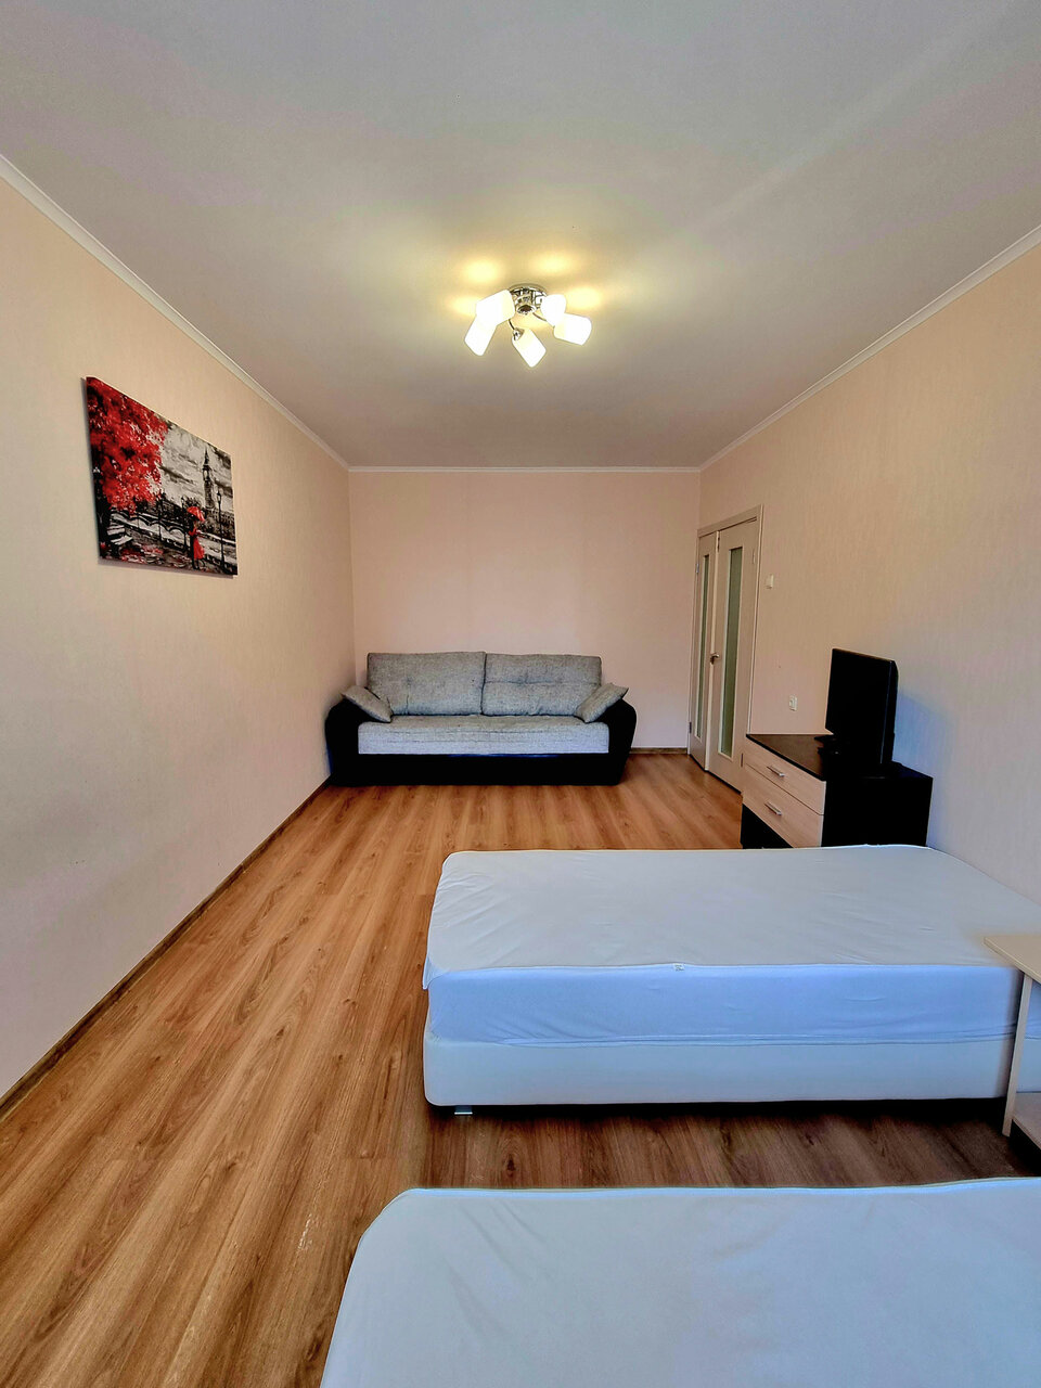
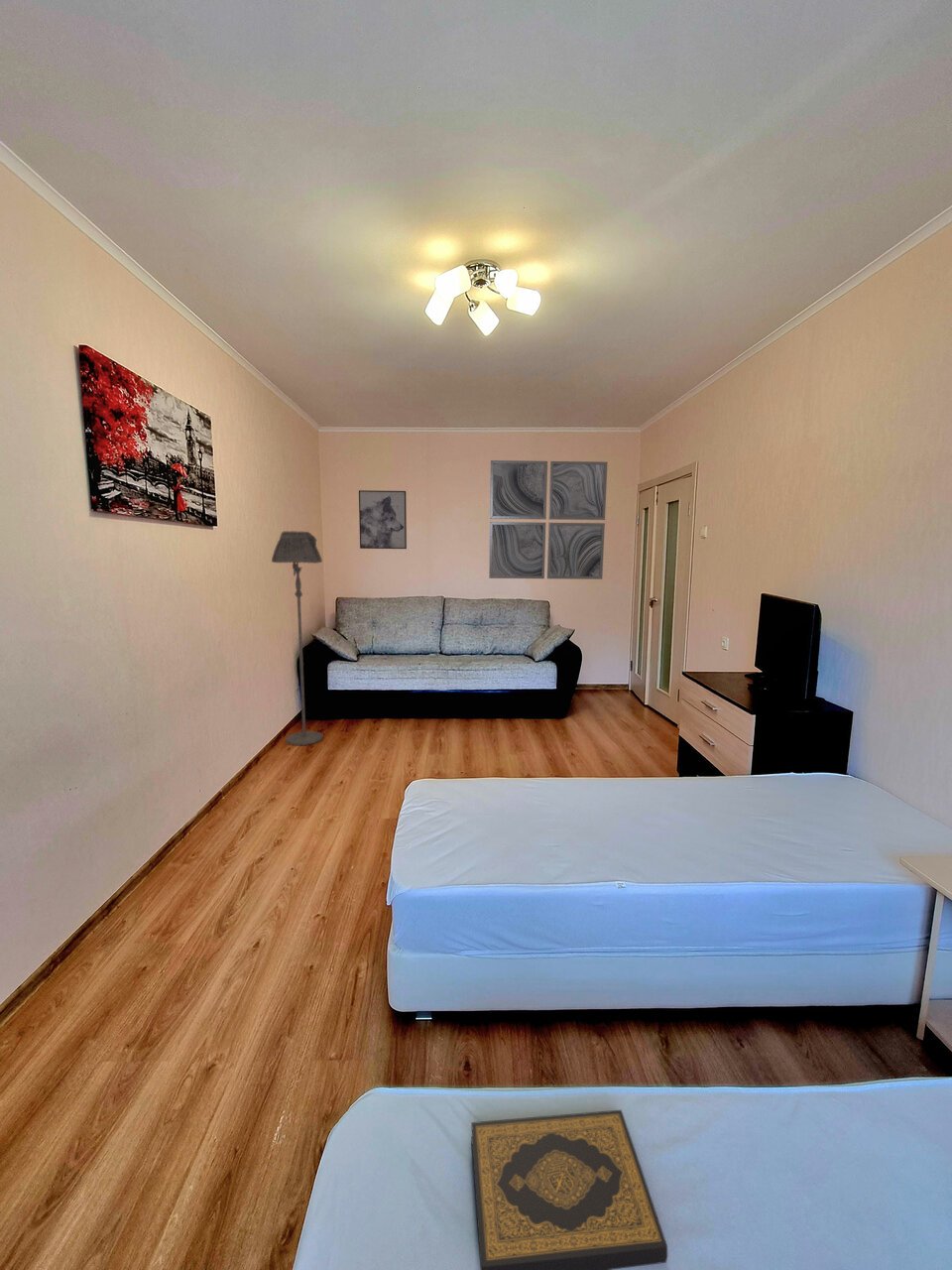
+ wall art (548, 519)
+ hardback book (559, 1187)
+ wall art (383, 520)
+ floor lamp (299, 638)
